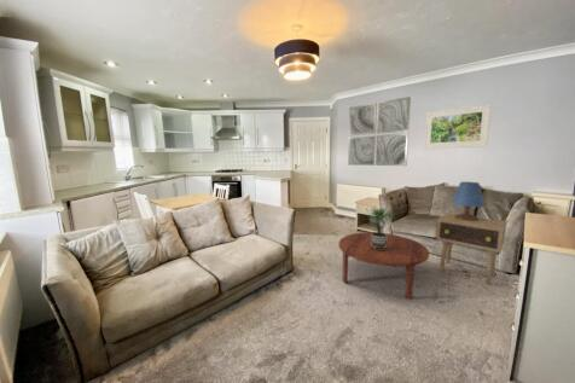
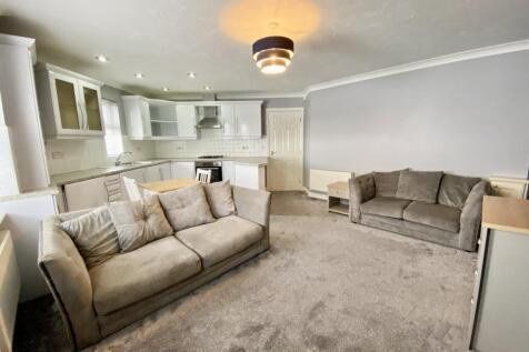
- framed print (454, 128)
- side table (467, 245)
- coffee table (381, 260)
- wall art (374, 133)
- table lamp (467, 199)
- potted plant (381, 227)
